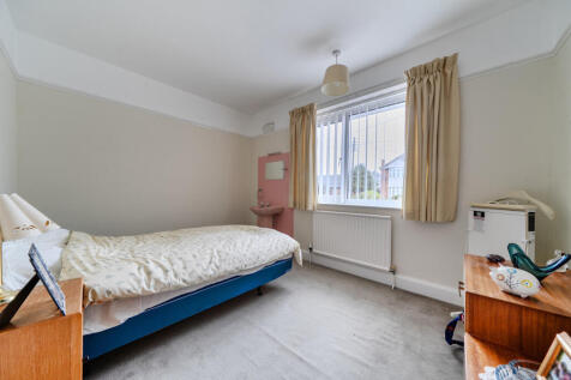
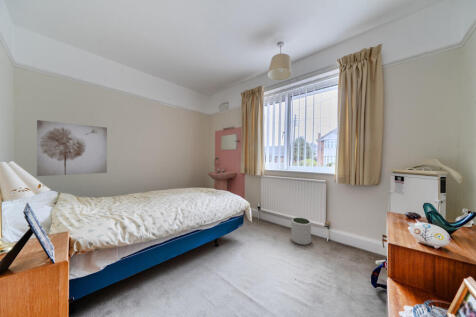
+ wall art (75, 149)
+ plant pot (300, 230)
